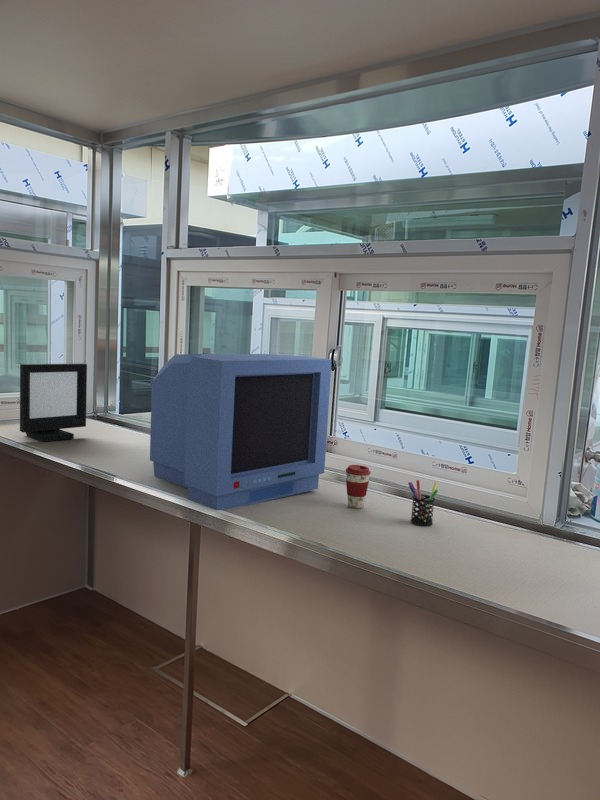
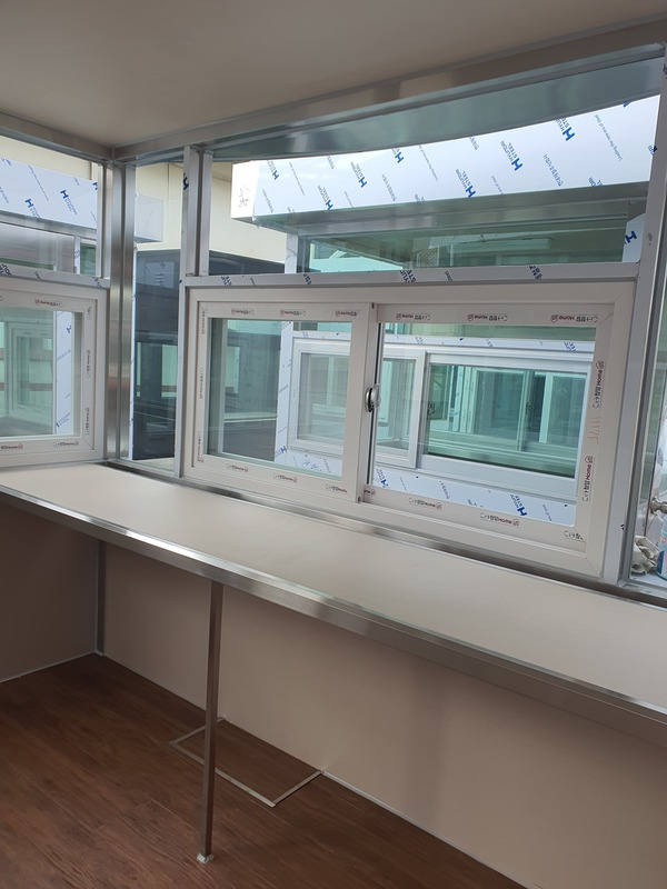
- pen holder (424, 501)
- monitor (228, 420)
- coffee cup (357, 486)
- picture frame (49, 400)
